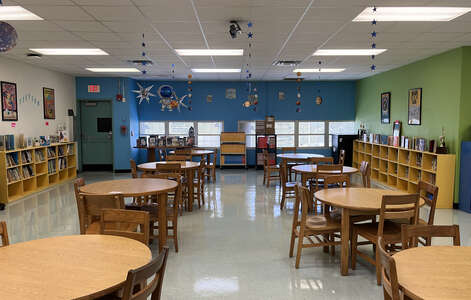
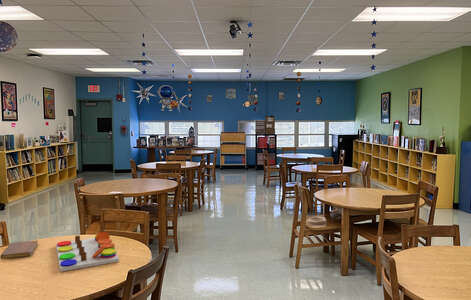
+ notebook (20, 249)
+ board game (86, 247)
